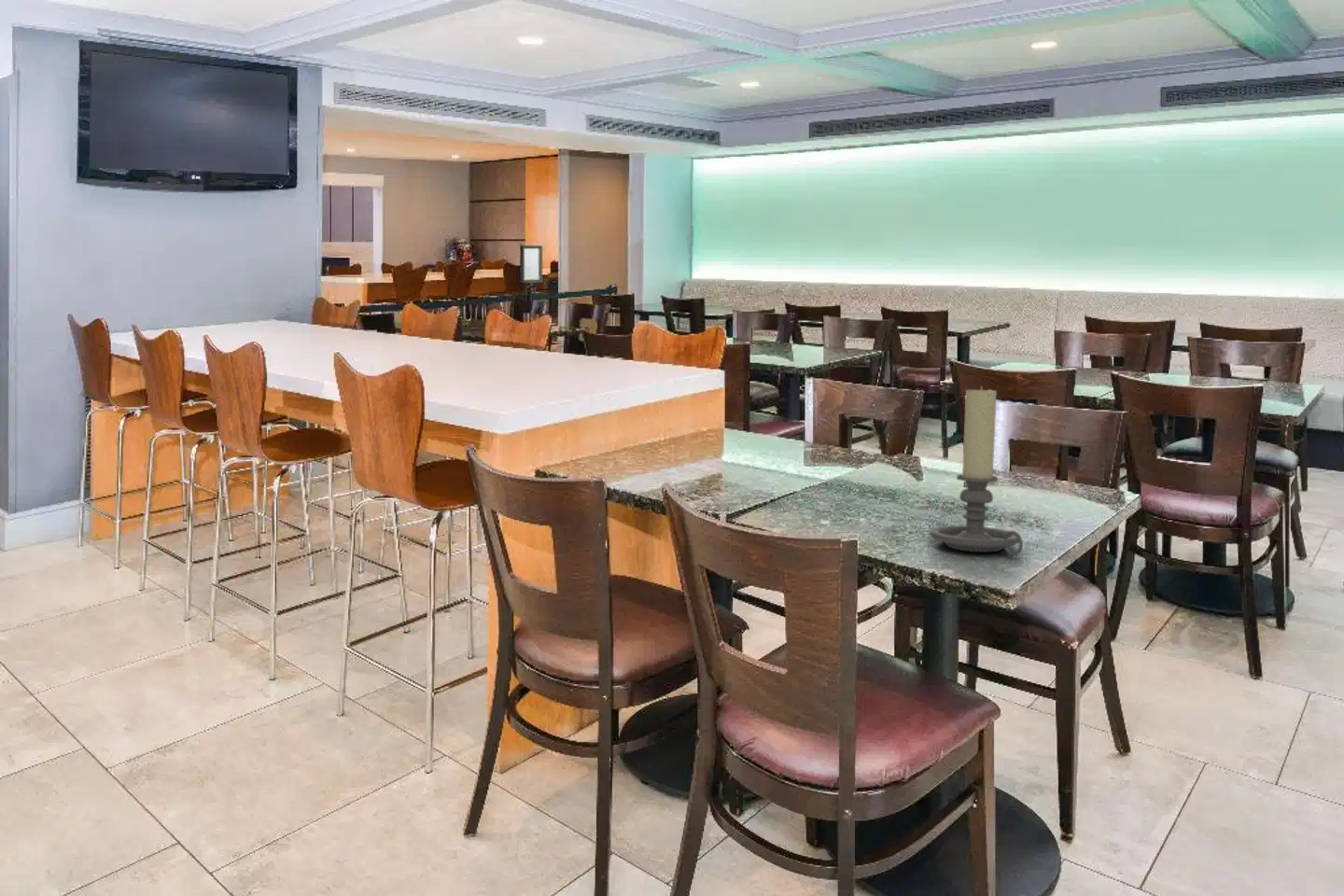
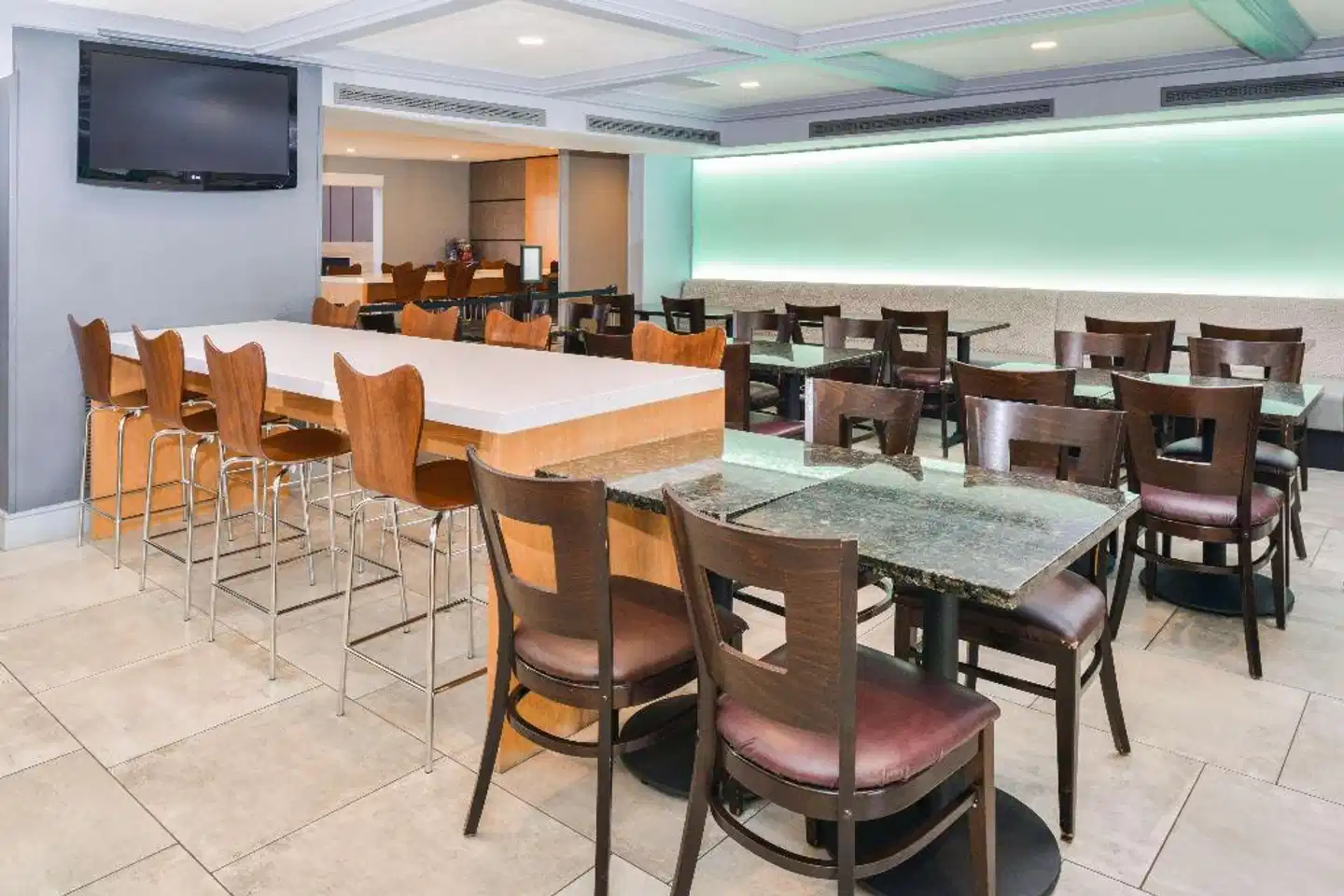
- candle holder (984, 468)
